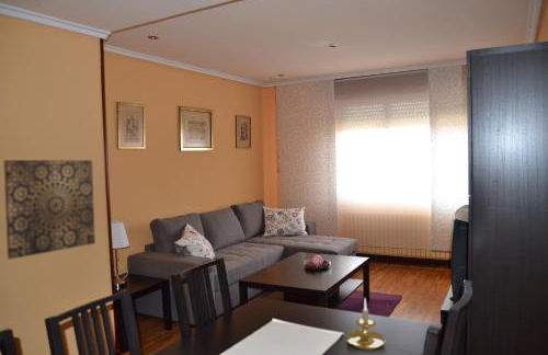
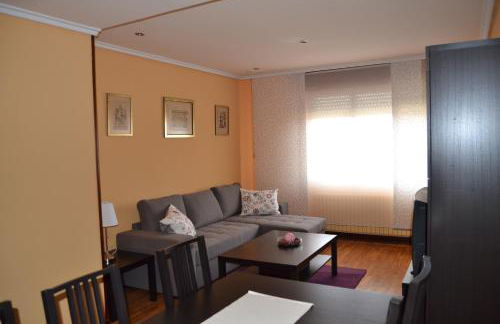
- wall art (53, 205)
- candle holder (365, 319)
